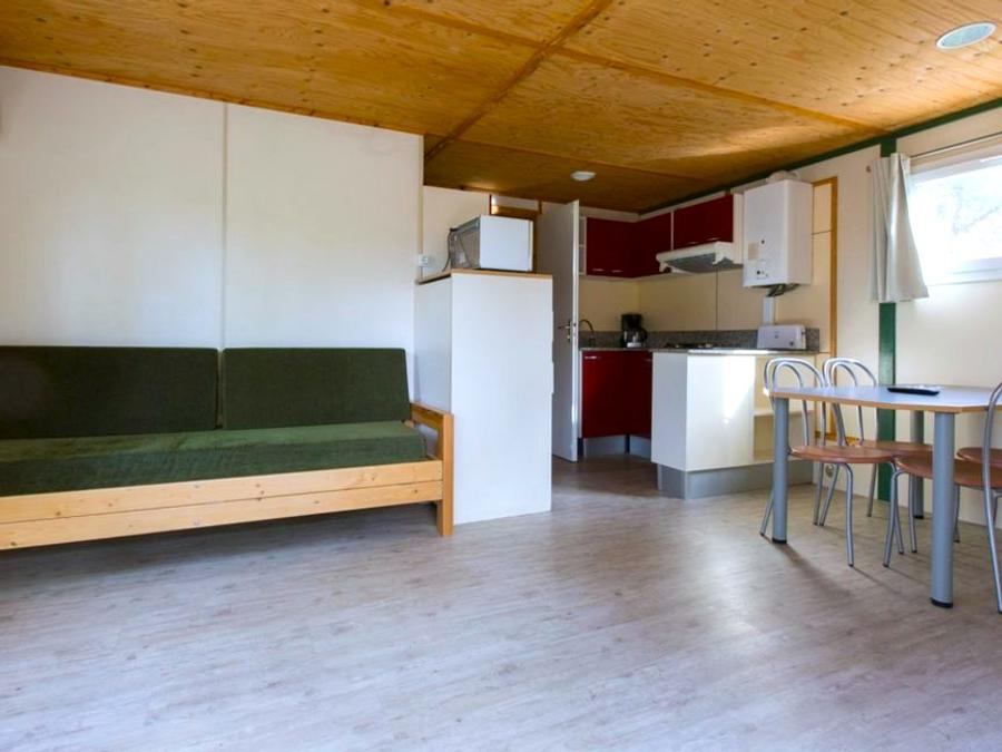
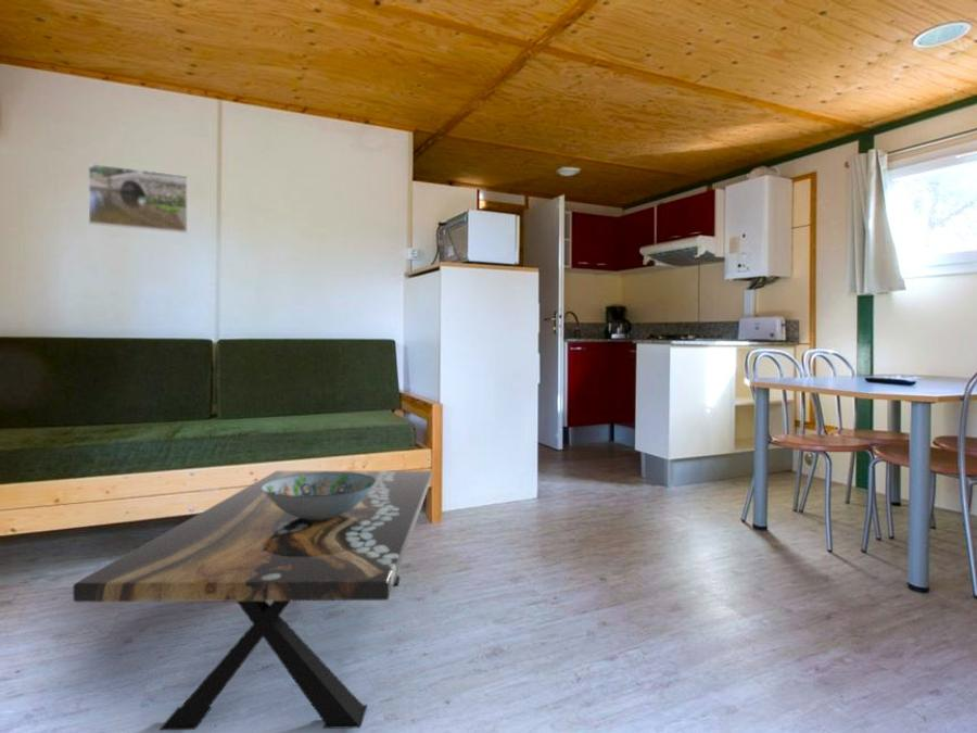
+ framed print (139, 199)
+ decorative bowl (319, 498)
+ coffee table (313, 572)
